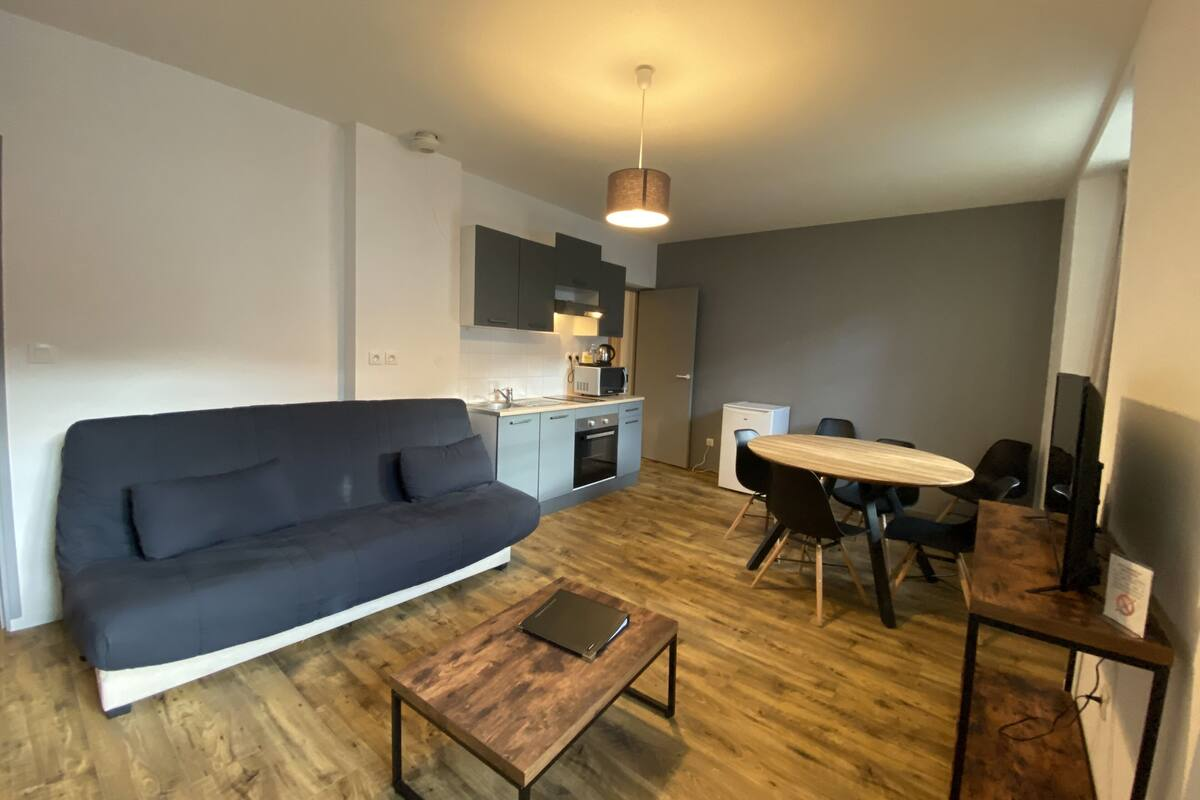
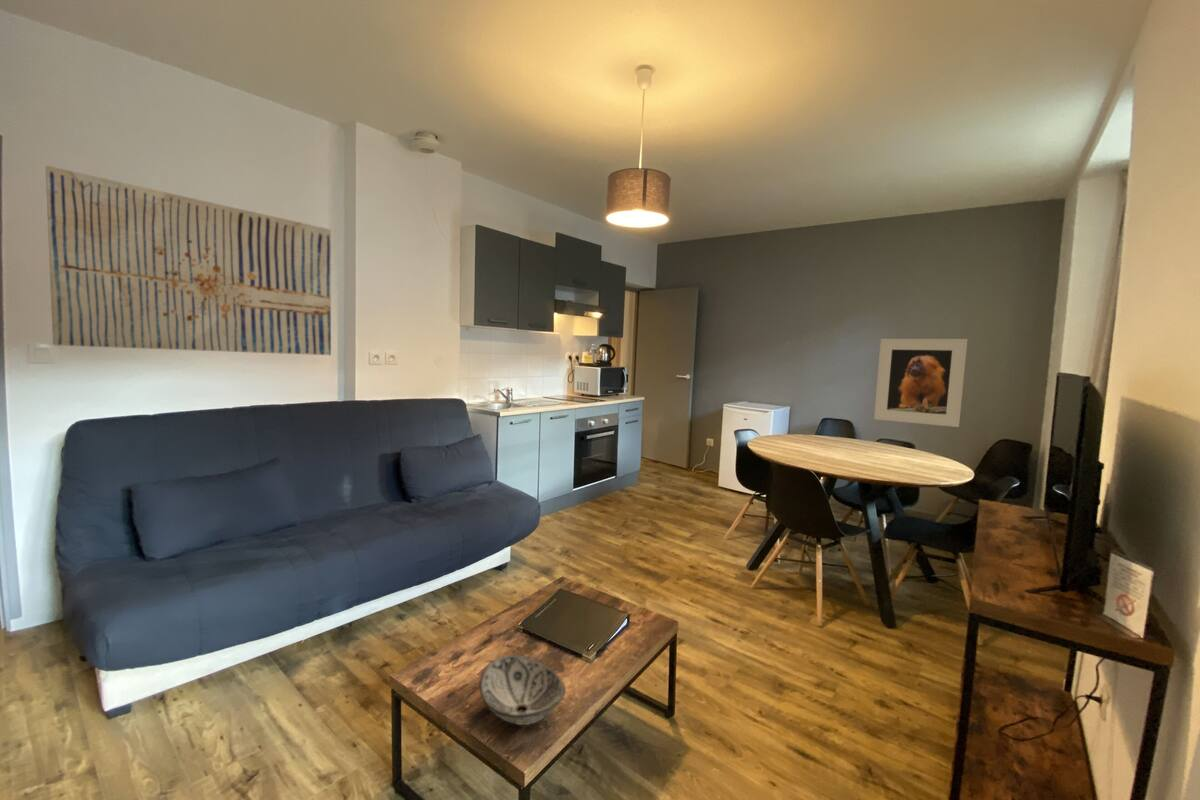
+ decorative bowl (522, 696)
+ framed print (918, 381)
+ wall art (214, 278)
